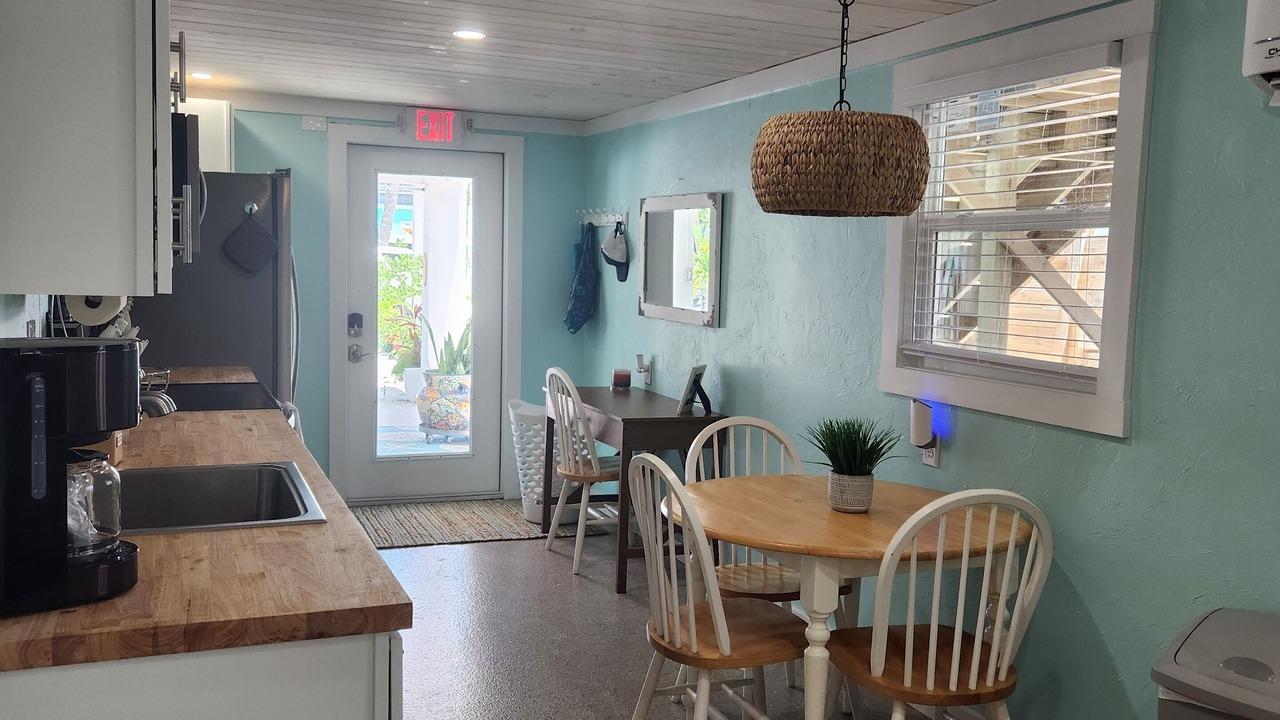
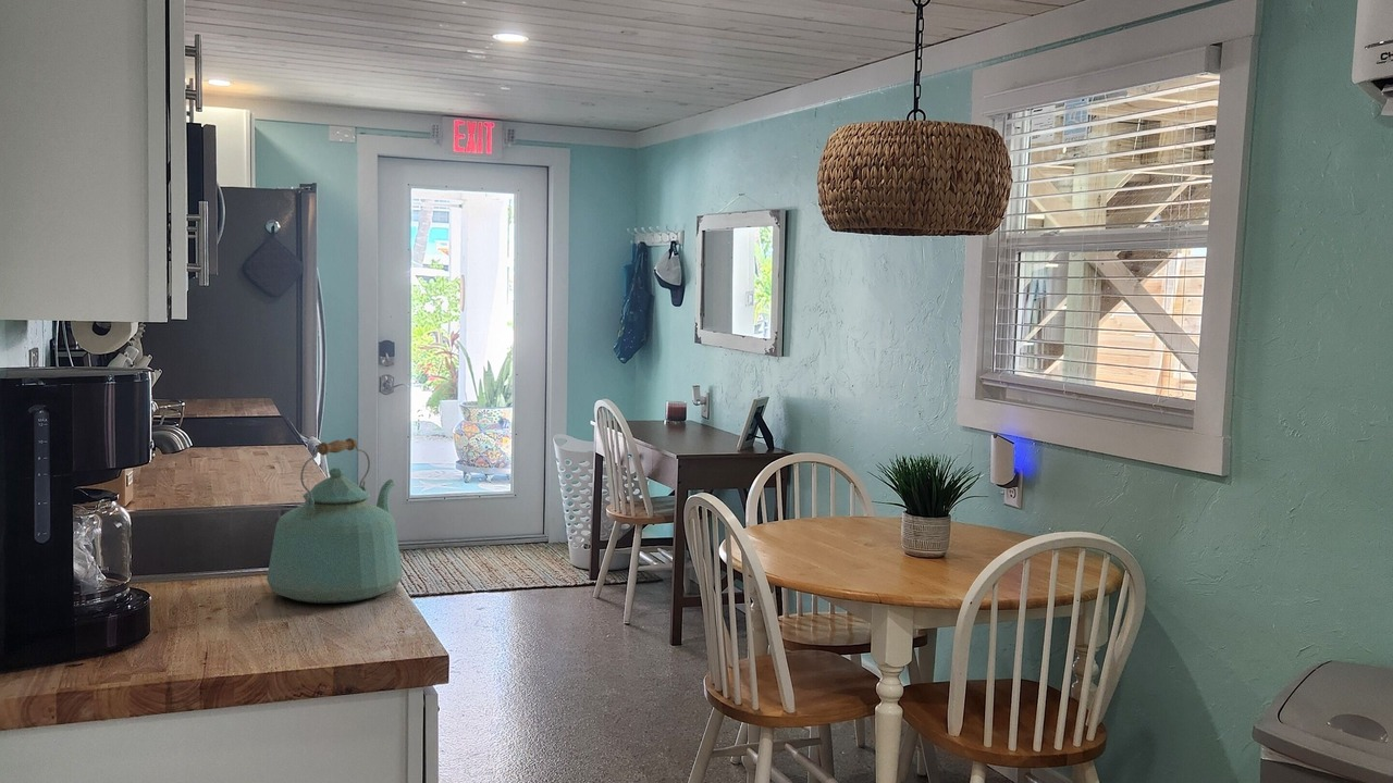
+ kettle (345, 513)
